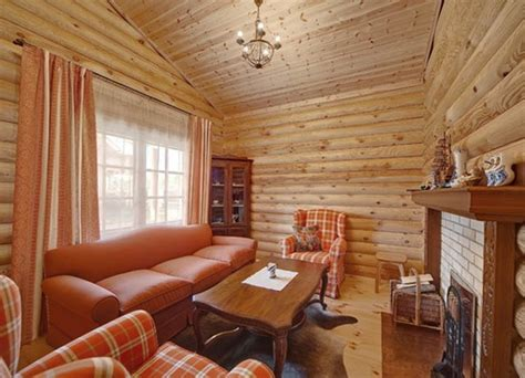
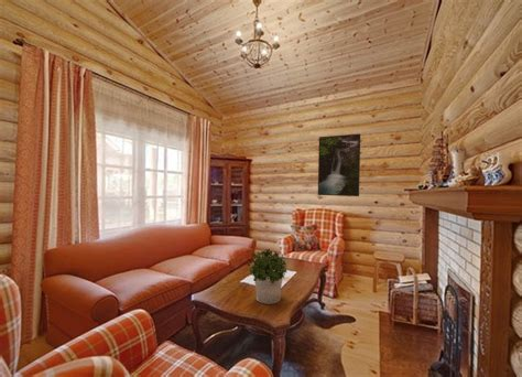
+ potted plant (267, 274)
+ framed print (338, 165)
